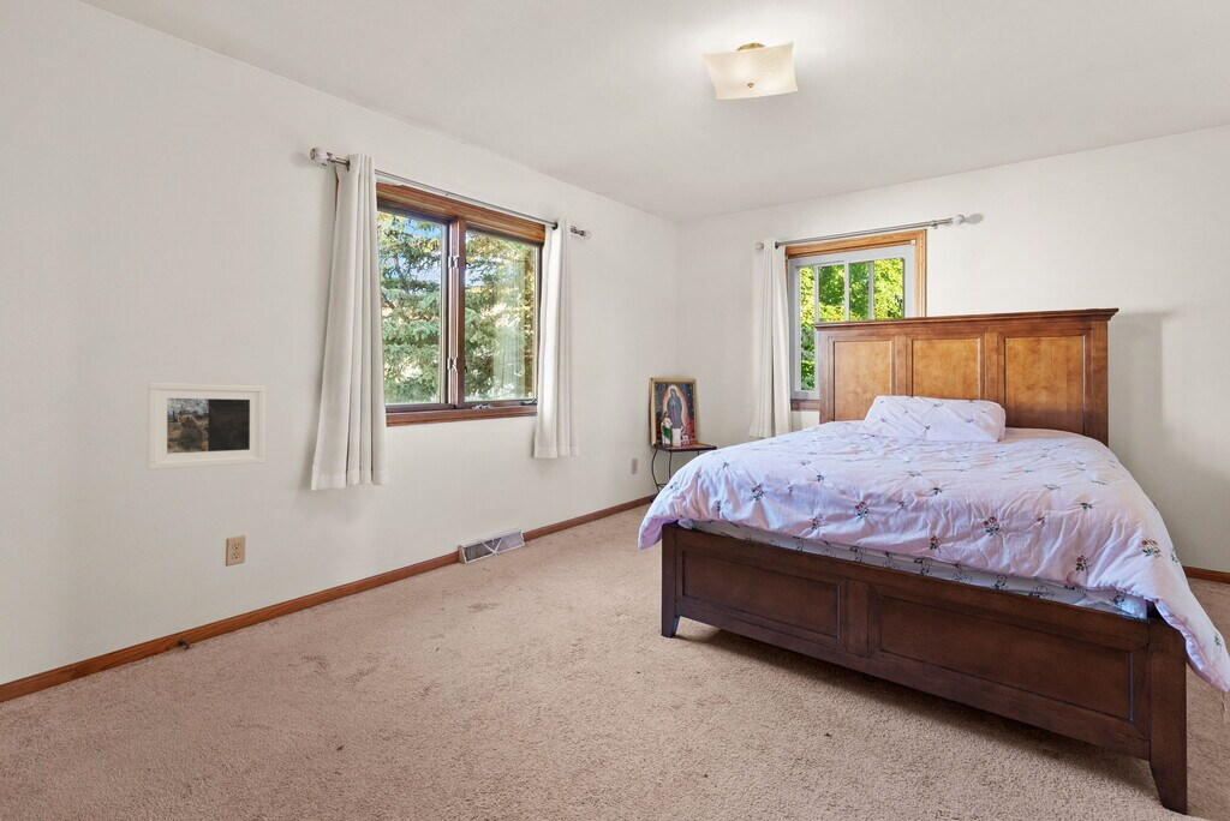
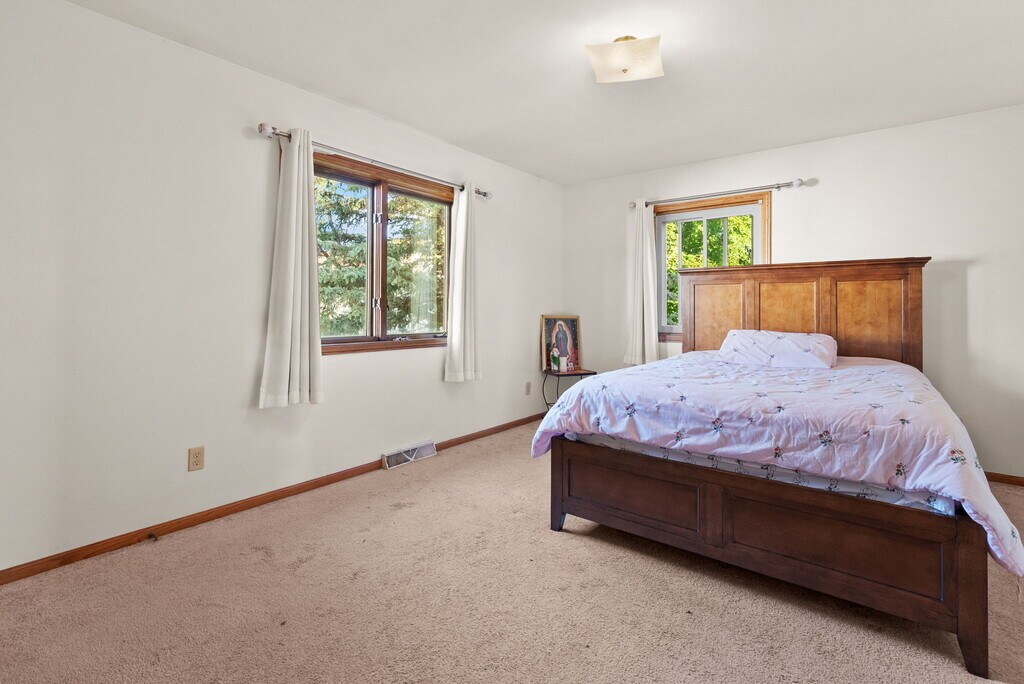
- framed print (209, 425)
